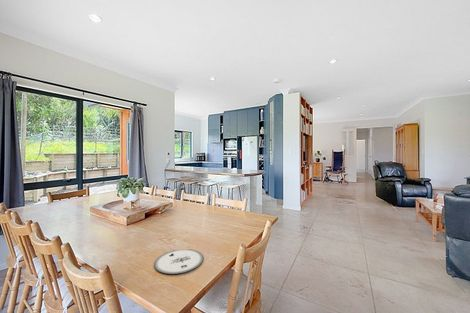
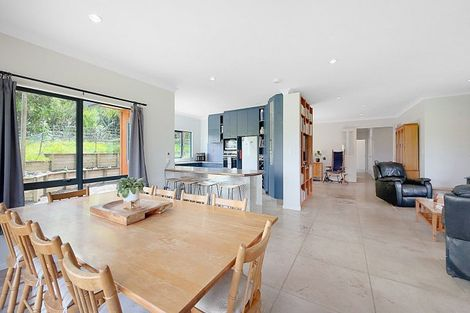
- plate (179, 259)
